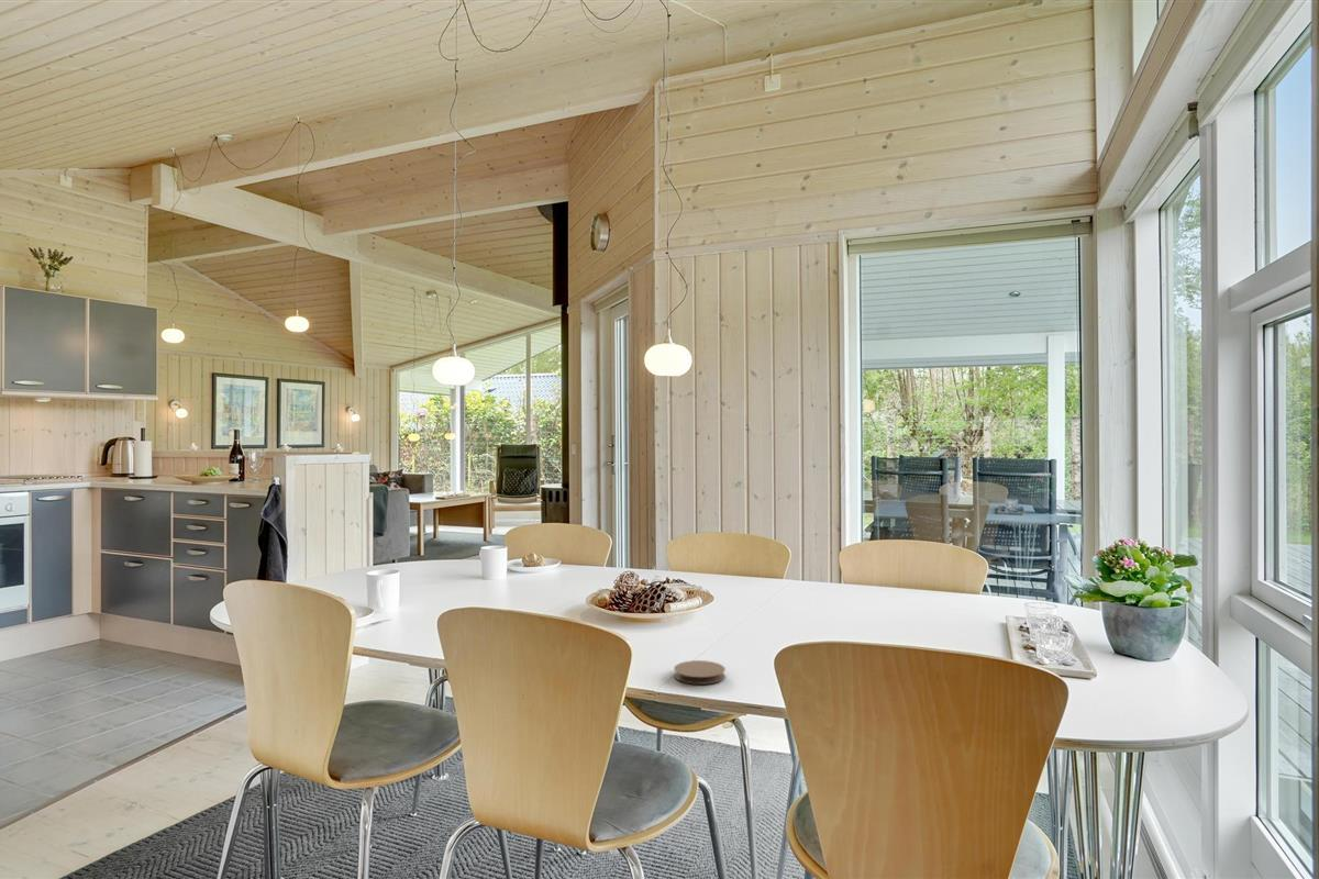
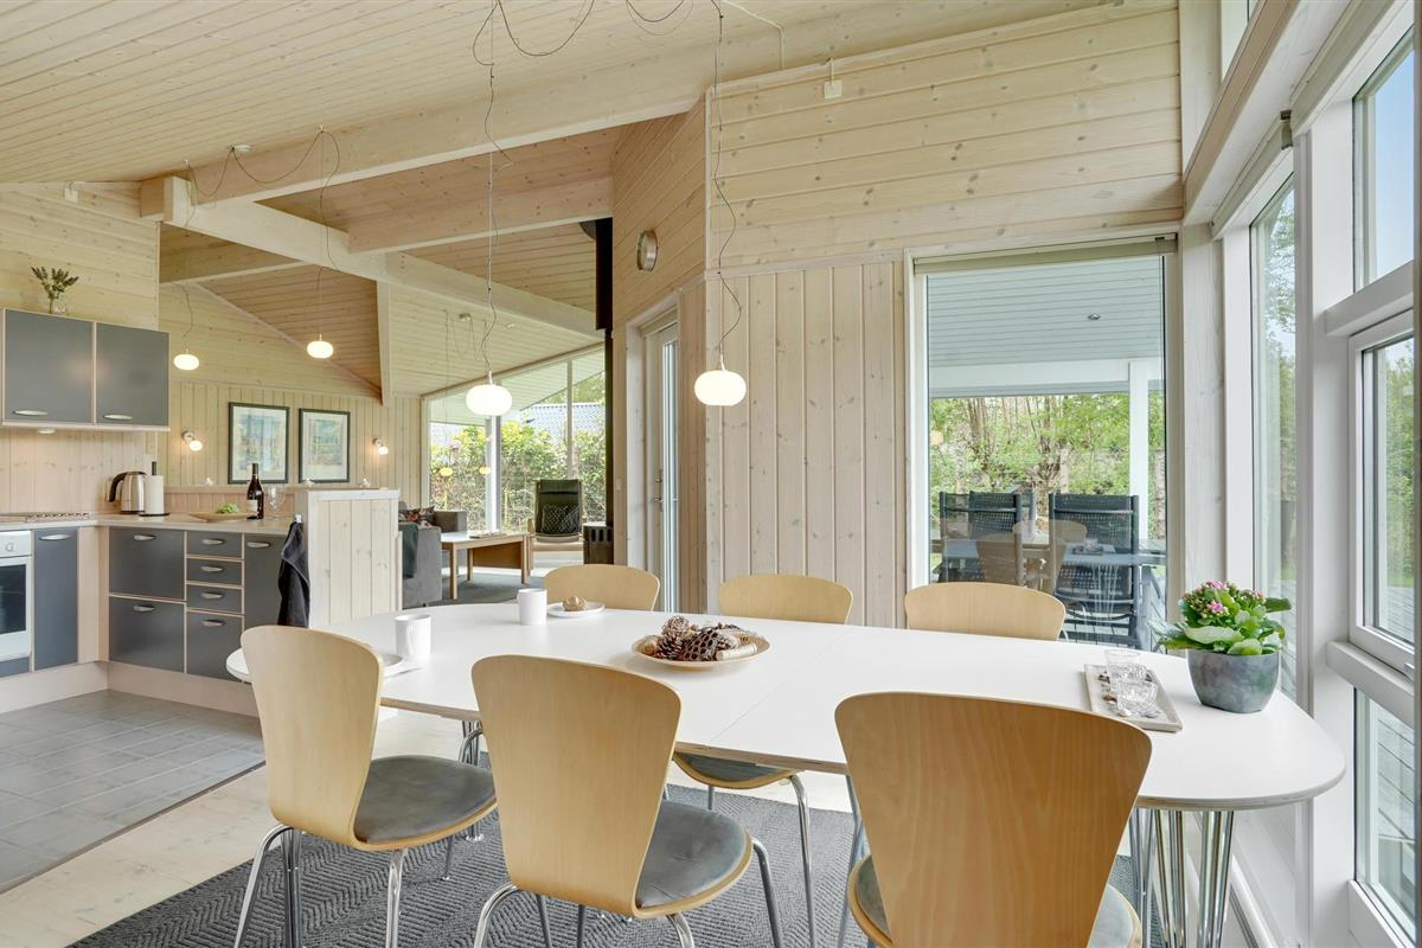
- coaster (699, 671)
